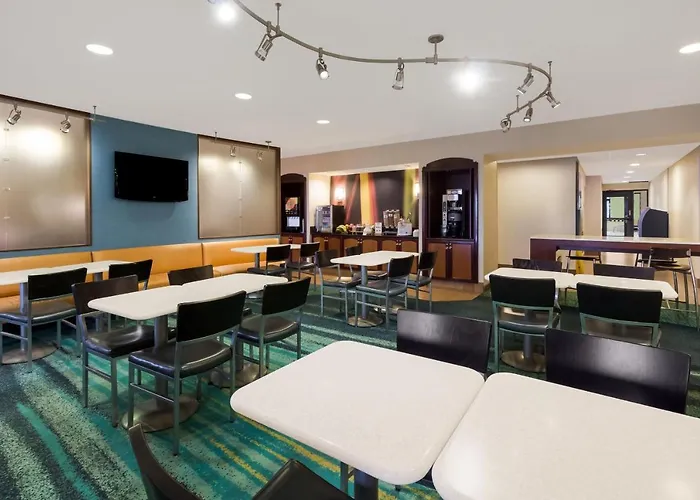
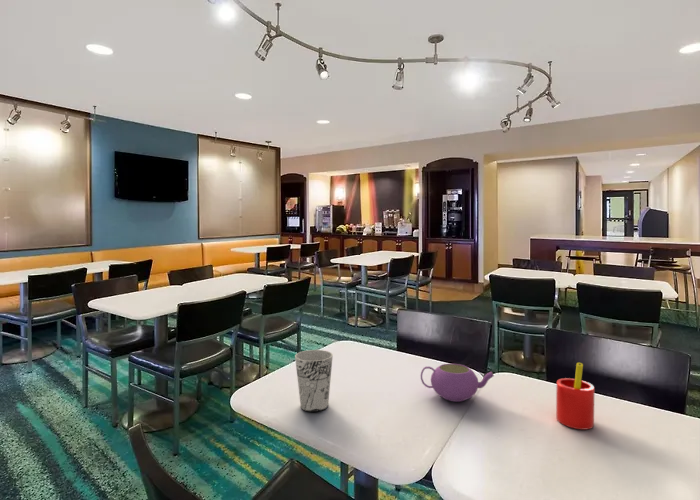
+ straw (575, 390)
+ teapot (456, 382)
+ cup (314, 380)
